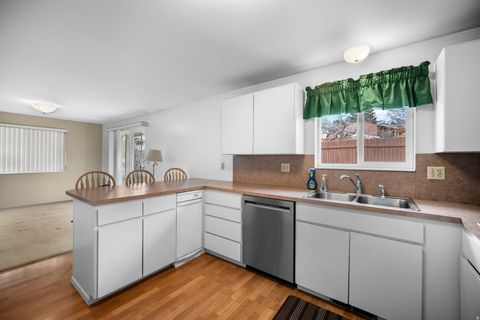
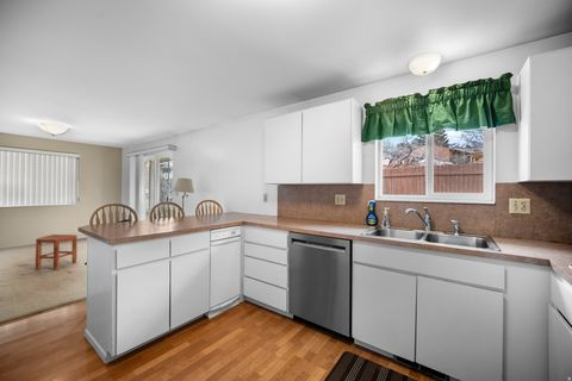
+ stool (56, 250)
